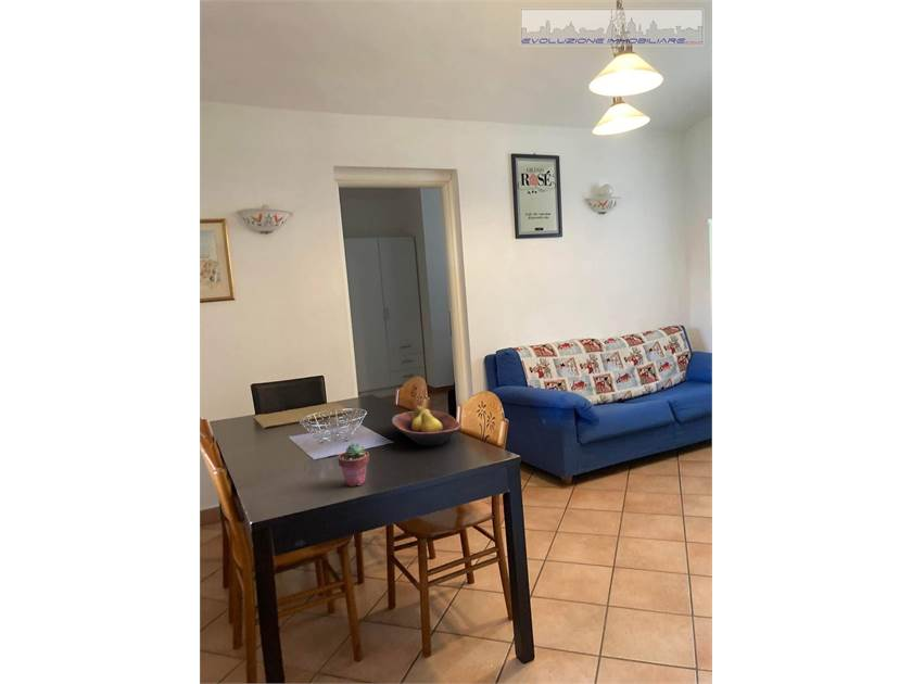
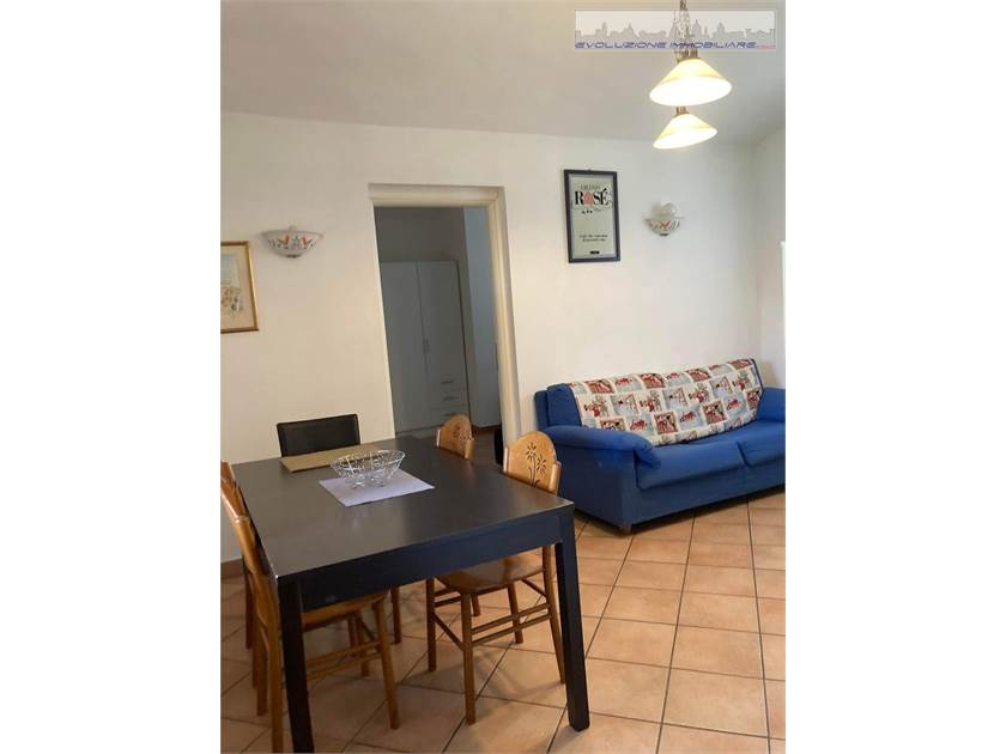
- fruit bowl (425, 422)
- potted succulent (354, 463)
